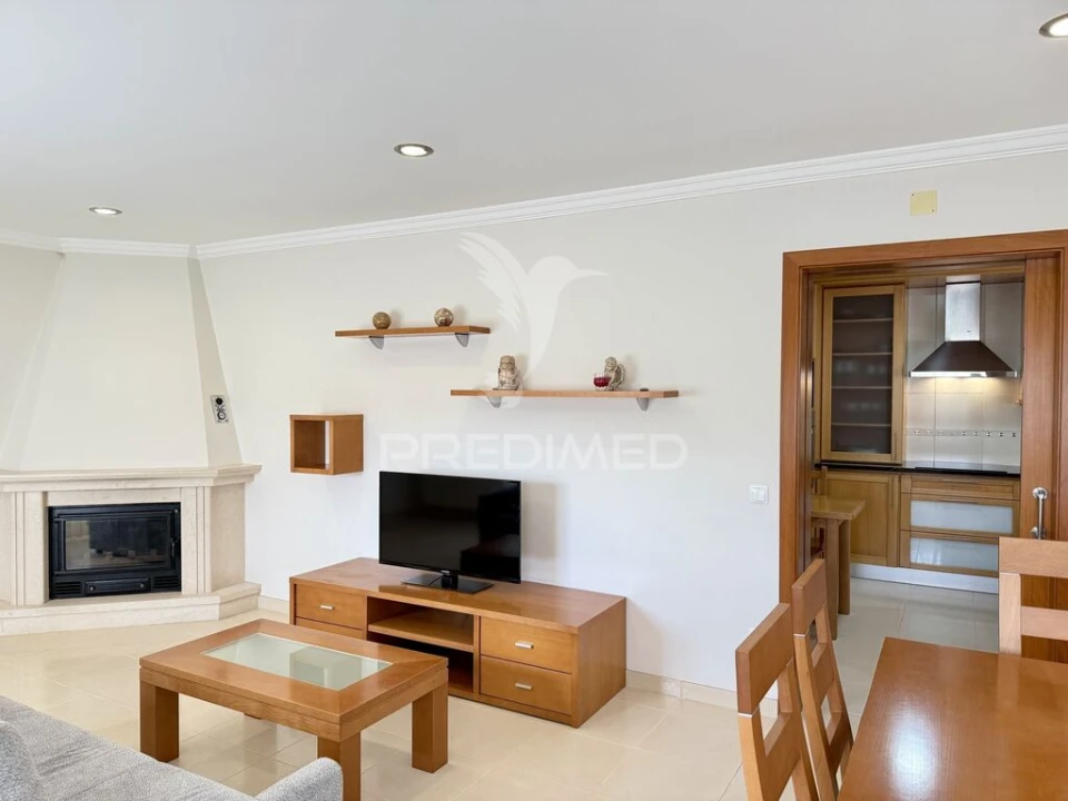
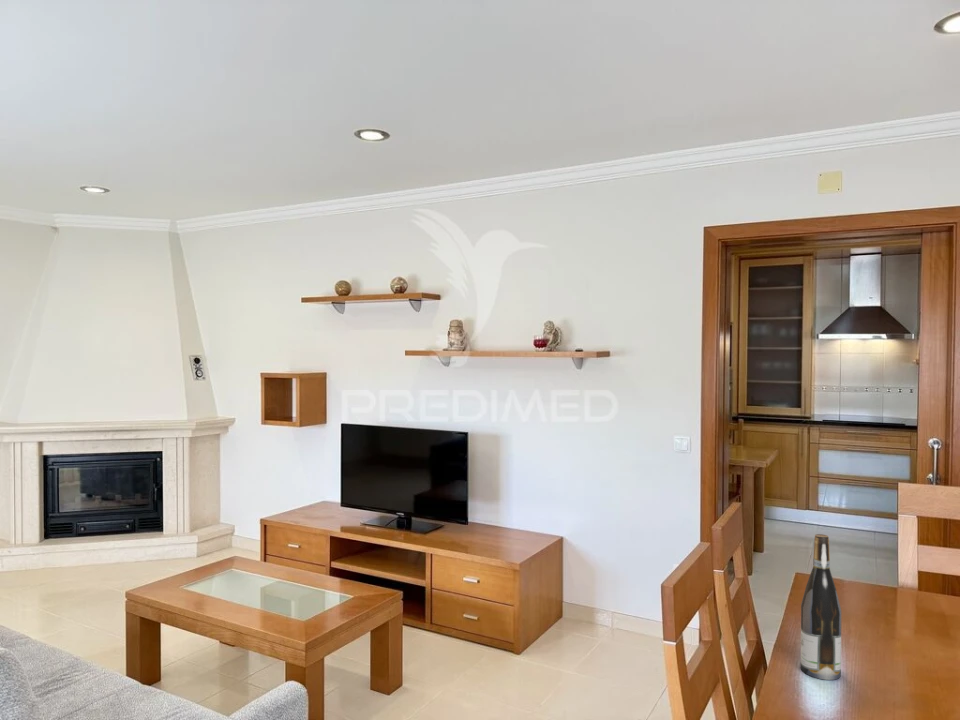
+ wine bottle (821, 603)
